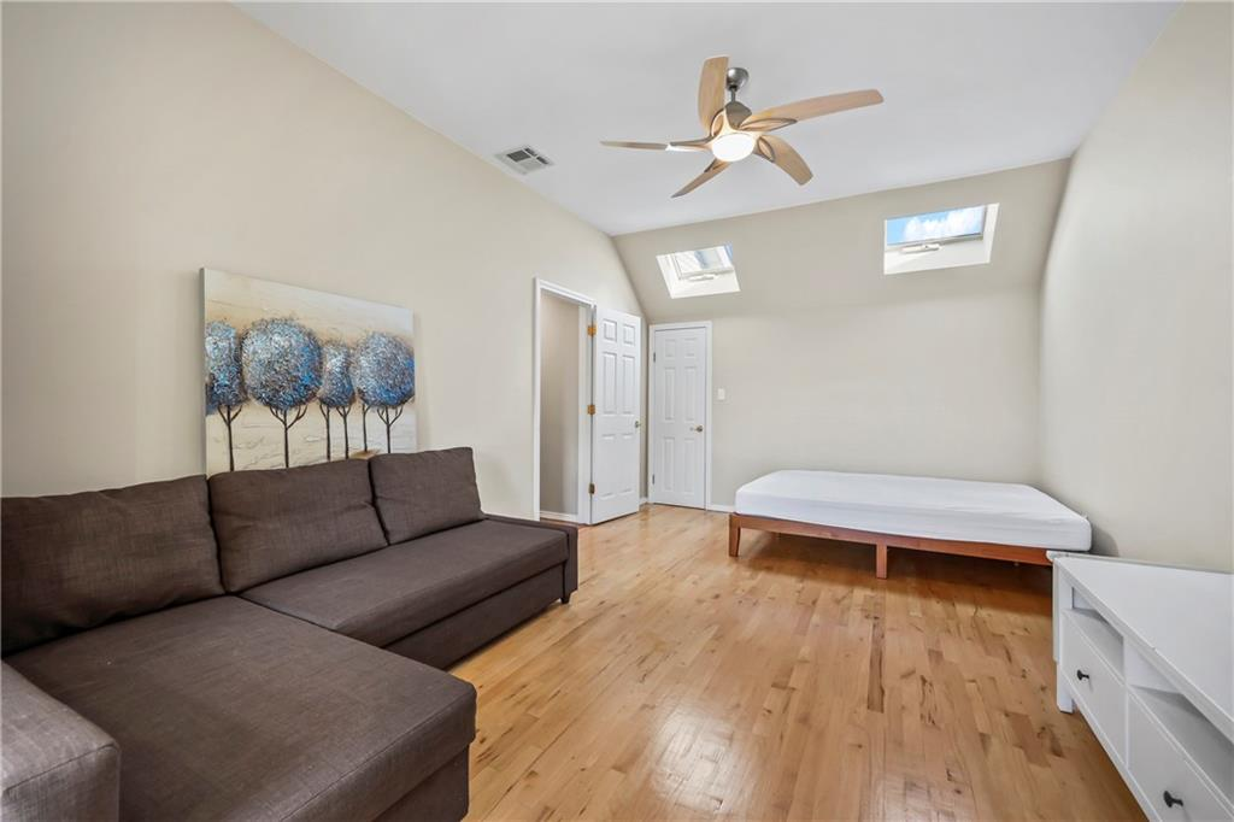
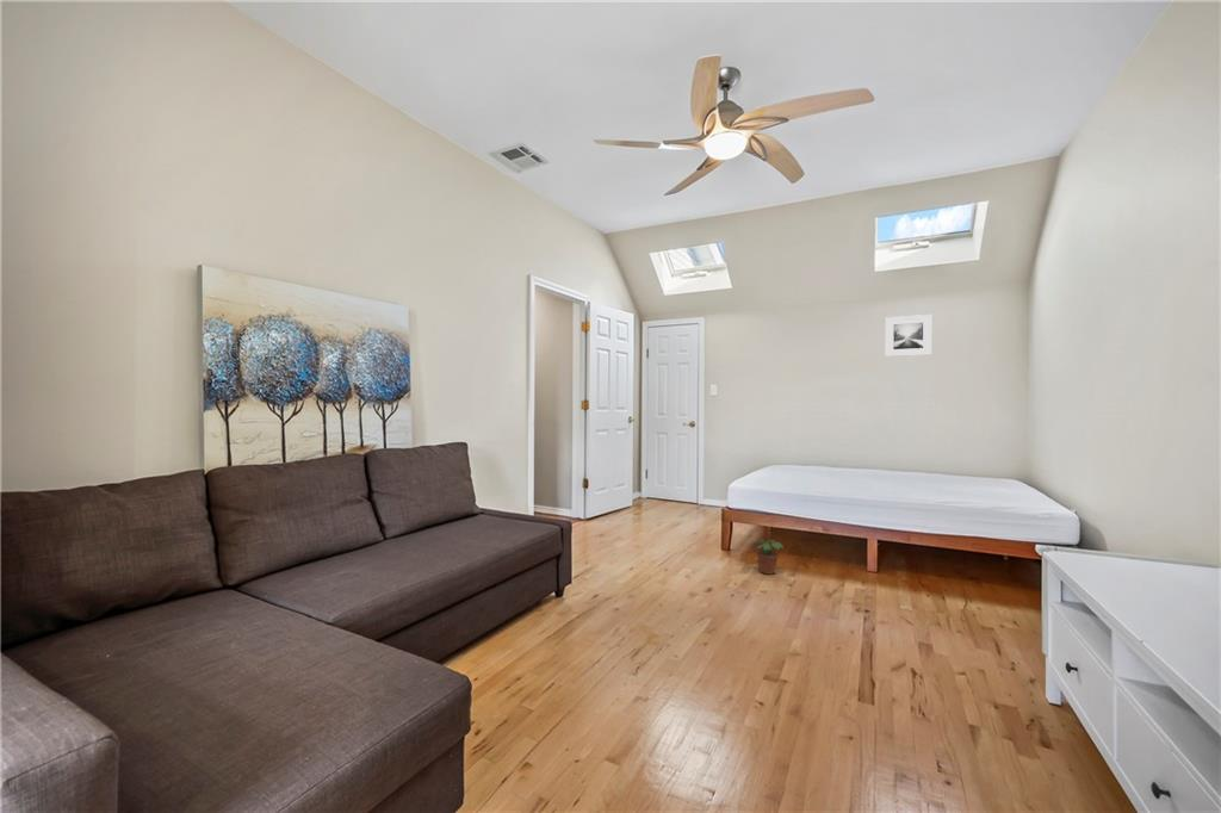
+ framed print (907, 335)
+ potted plant (766, 556)
